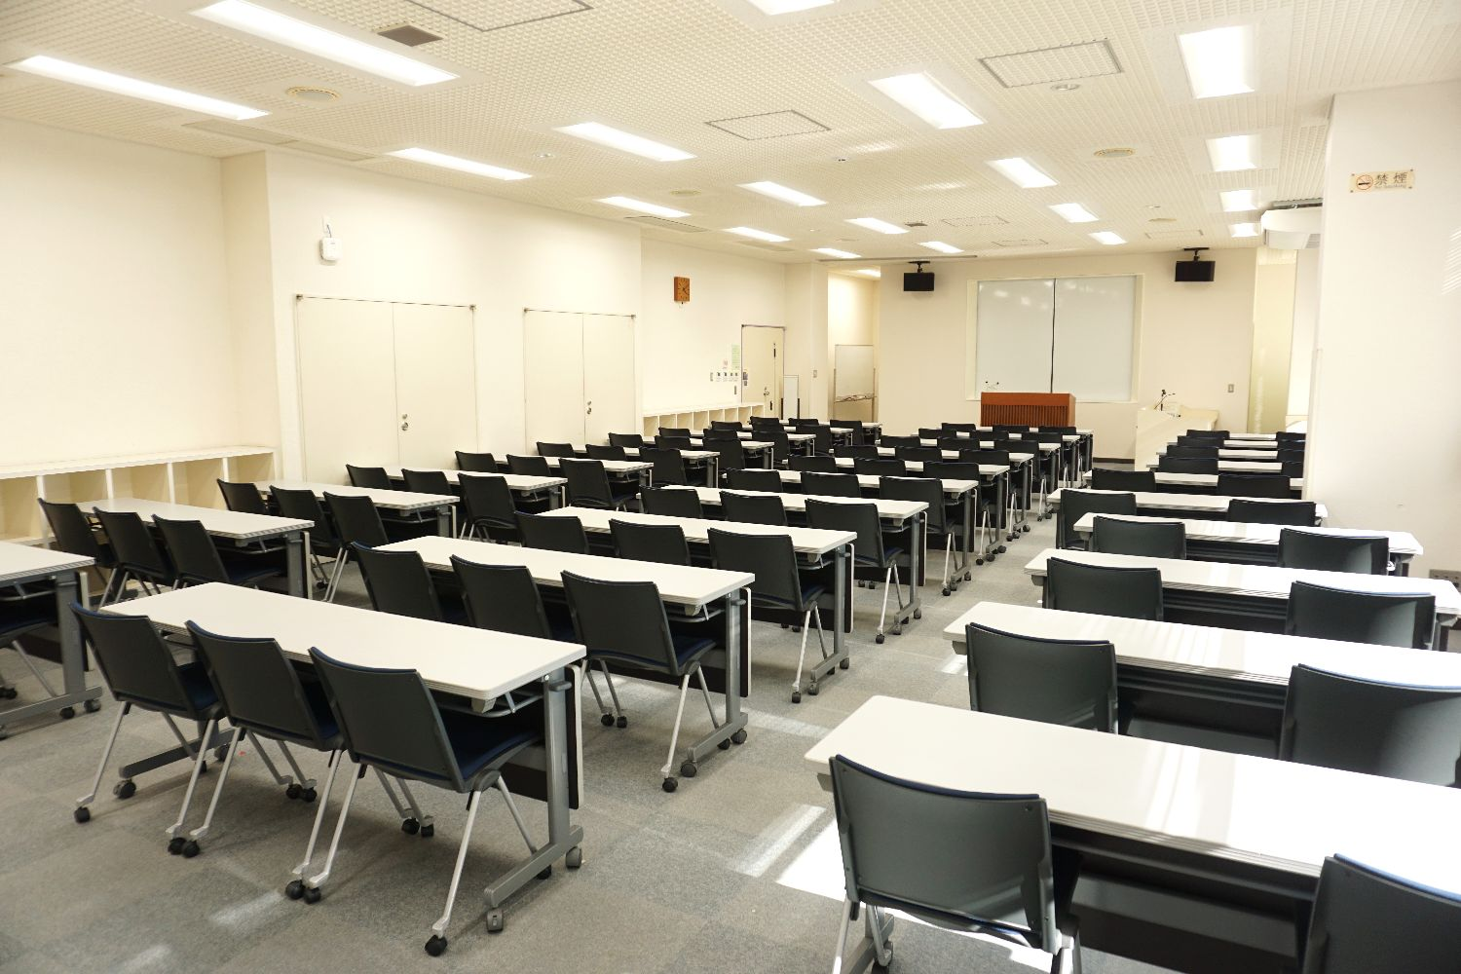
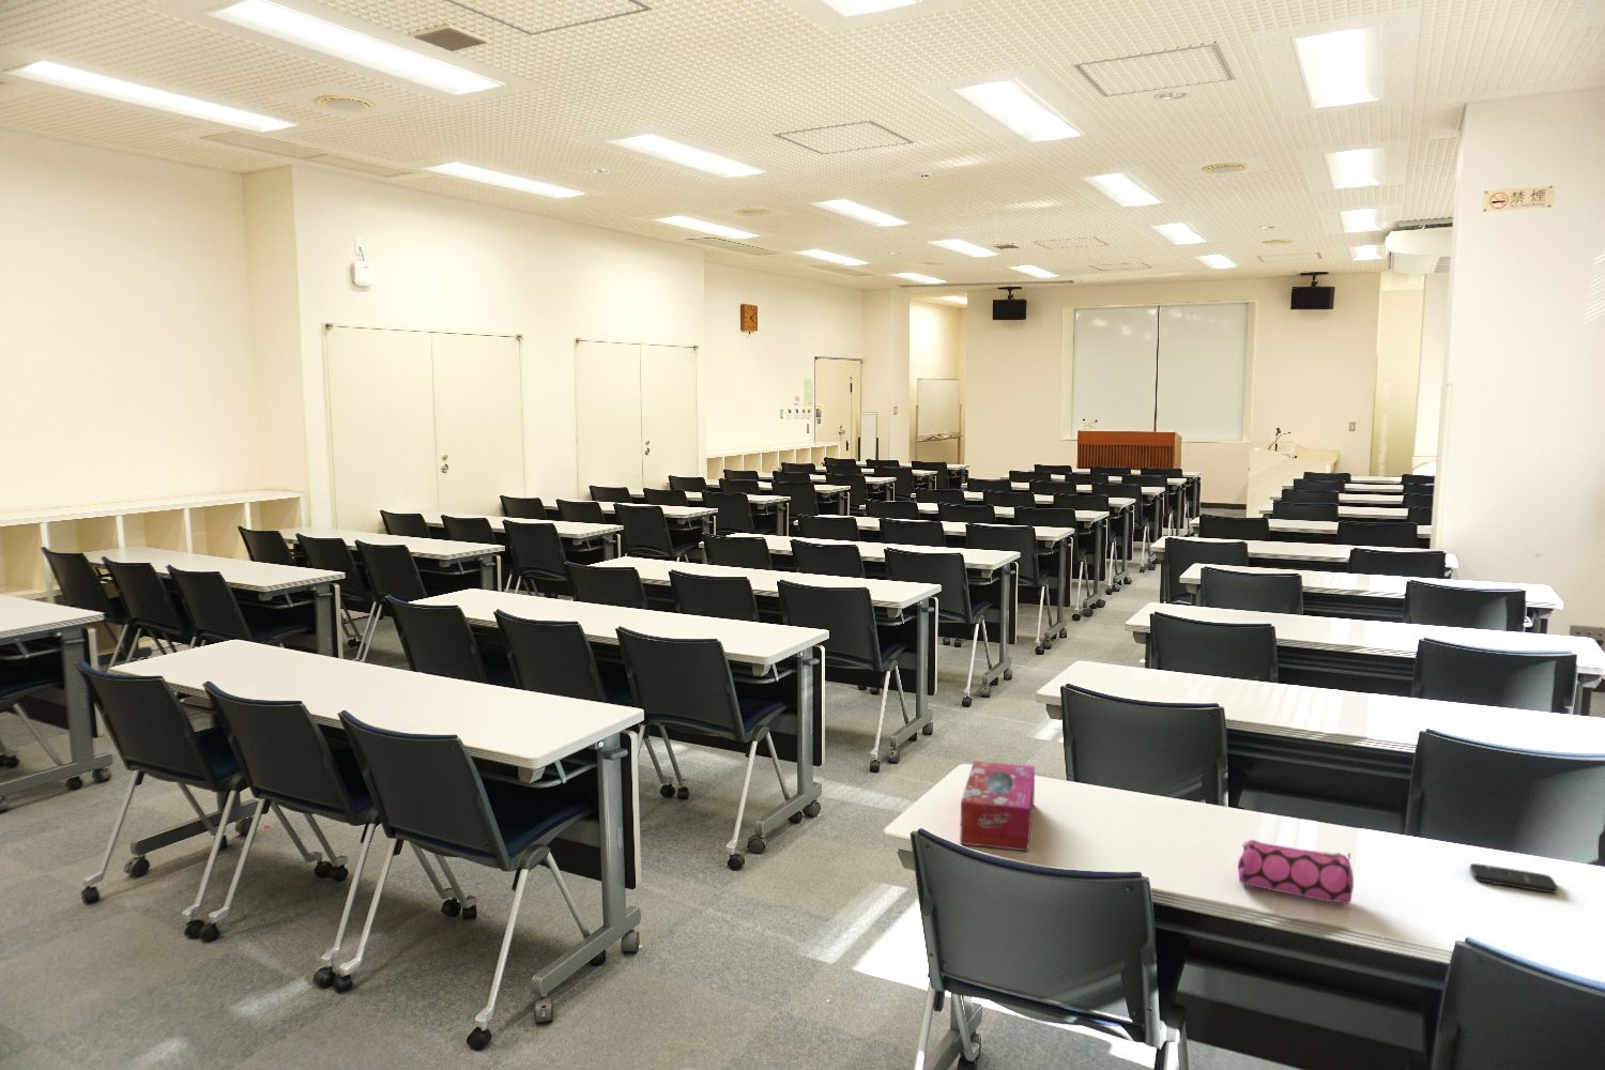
+ smartphone (1512, 878)
+ pencil case (1293, 869)
+ tissue box (998, 802)
